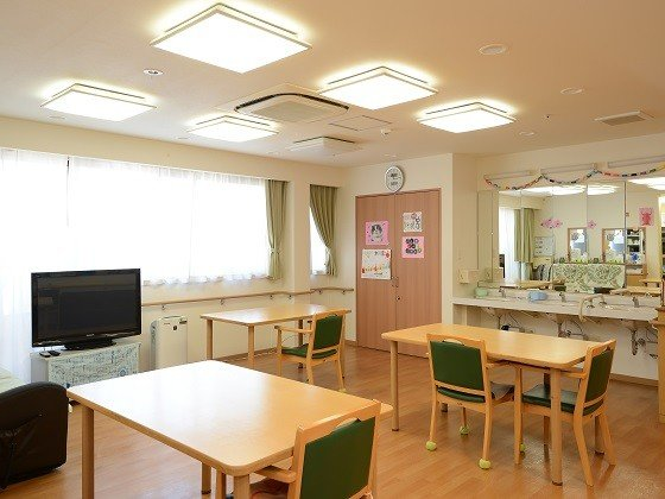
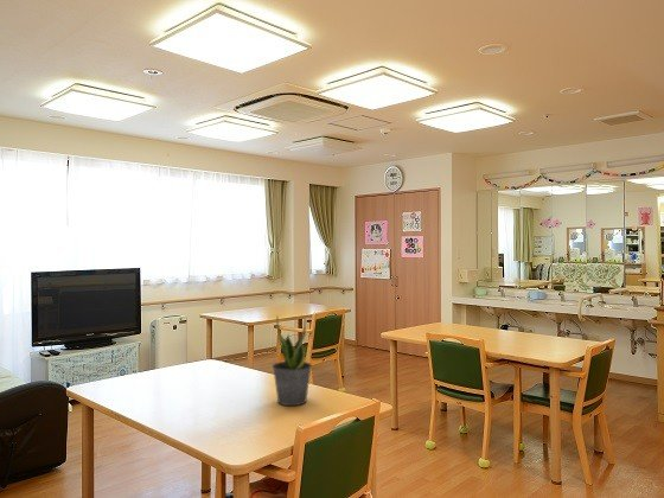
+ potted plant (292, 357)
